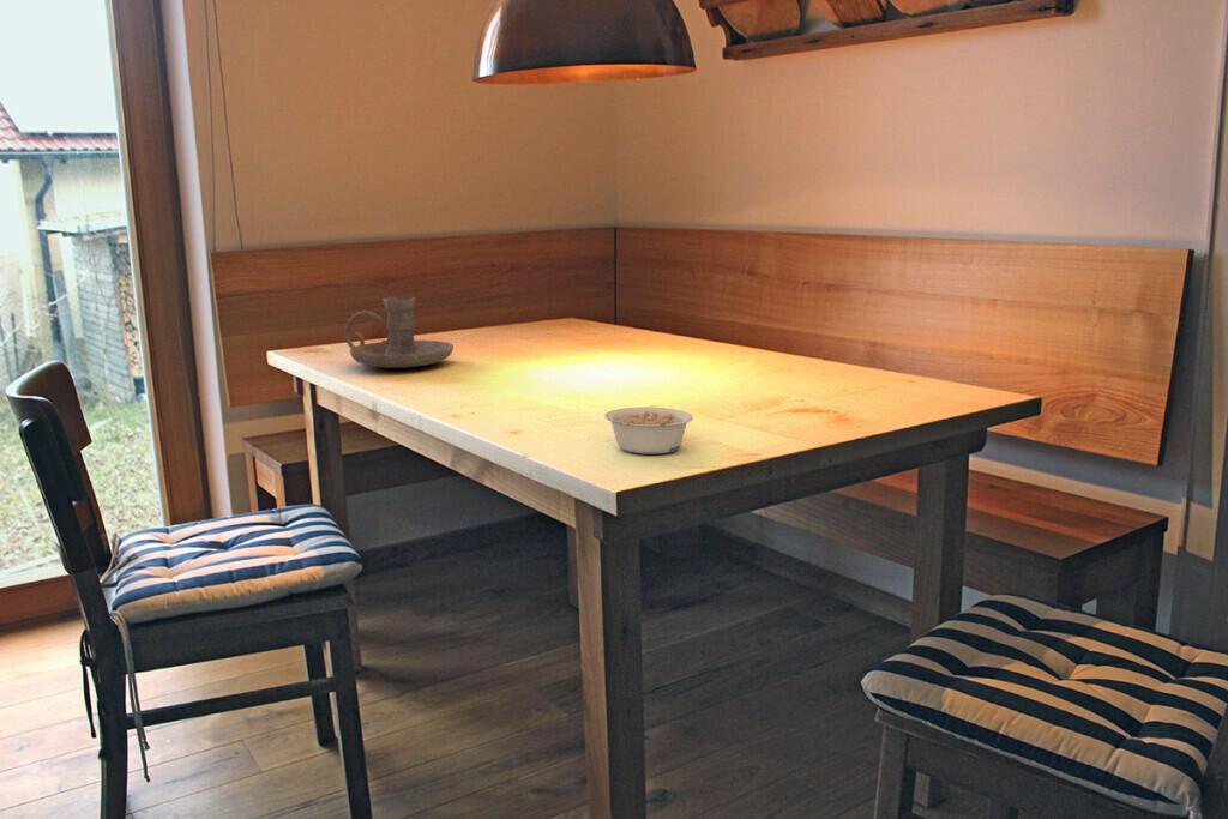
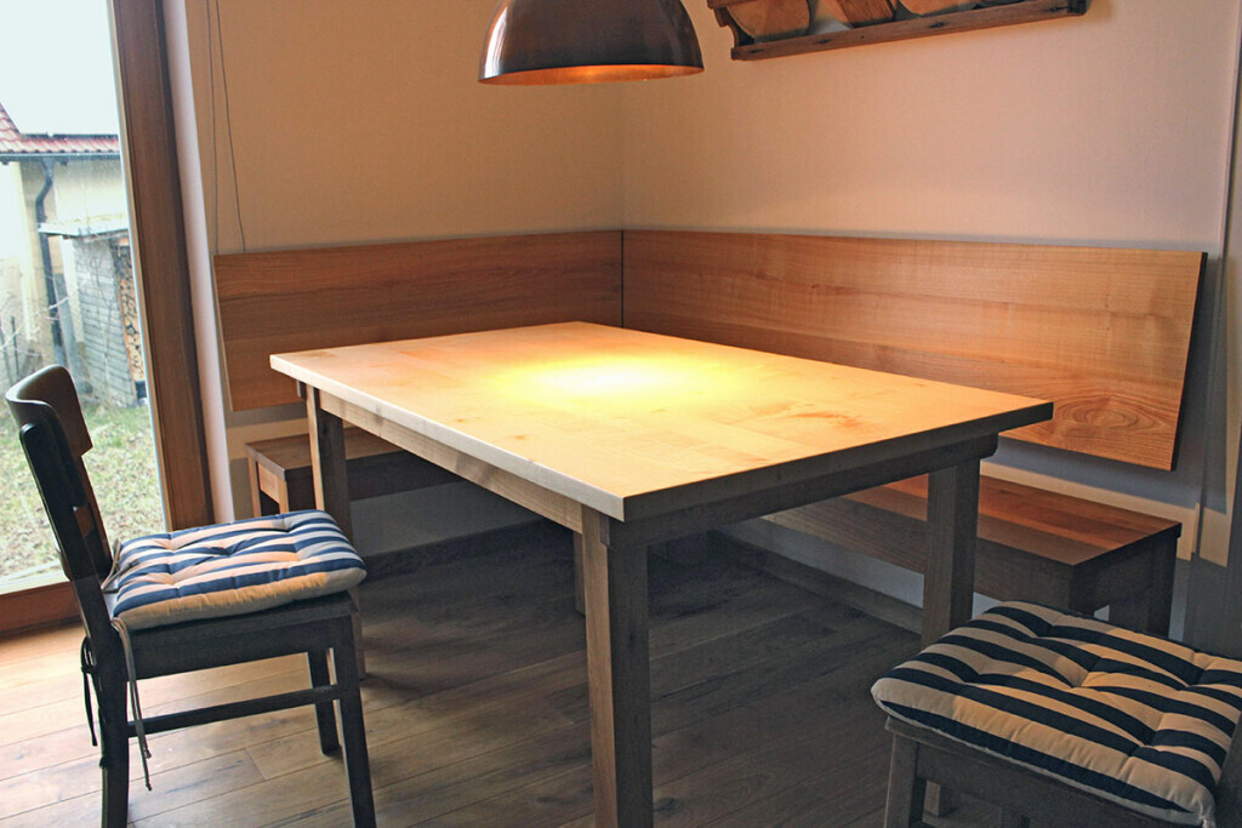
- candle holder (391, 331)
- legume (651, 428)
